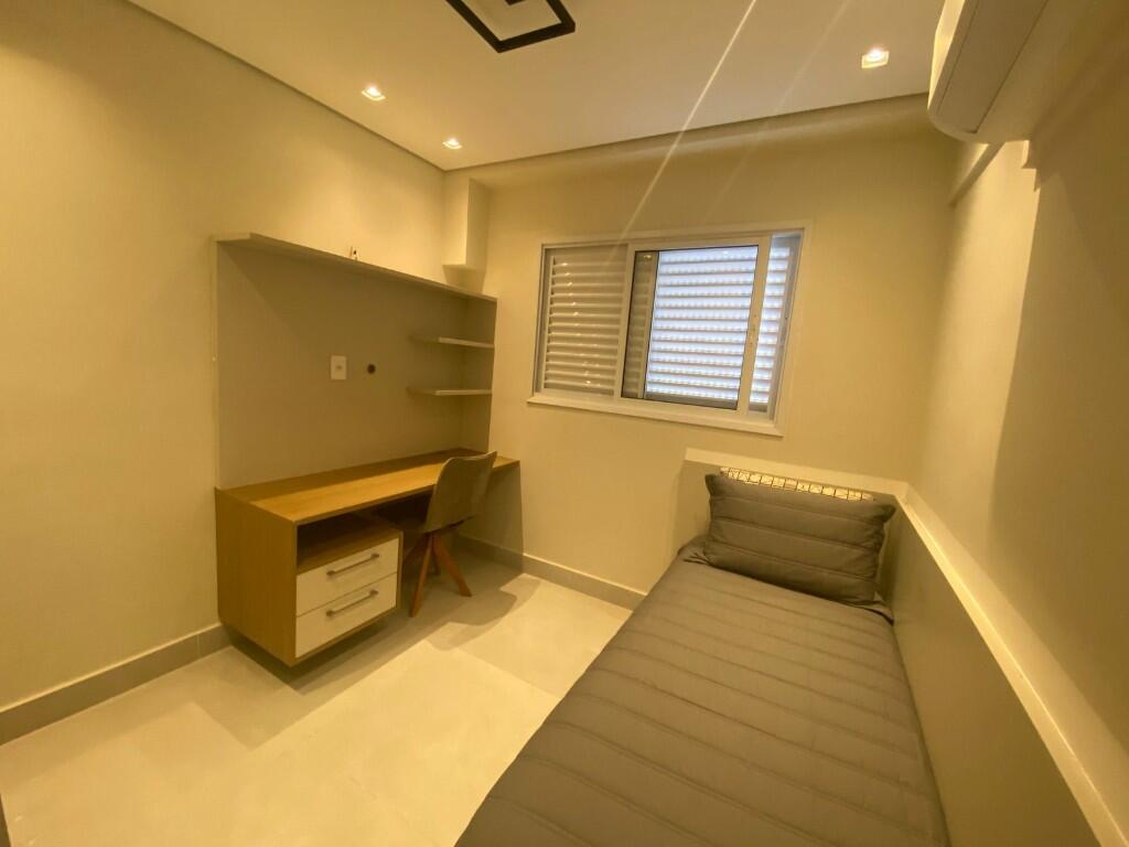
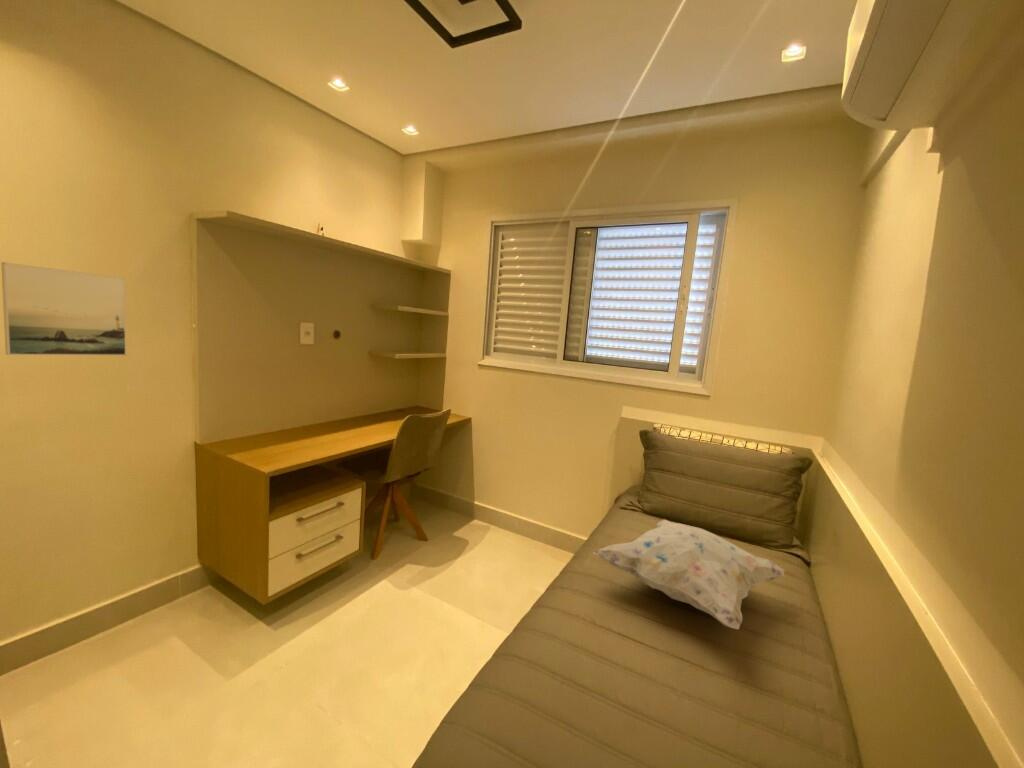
+ decorative pillow (690, 562)
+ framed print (69, 313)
